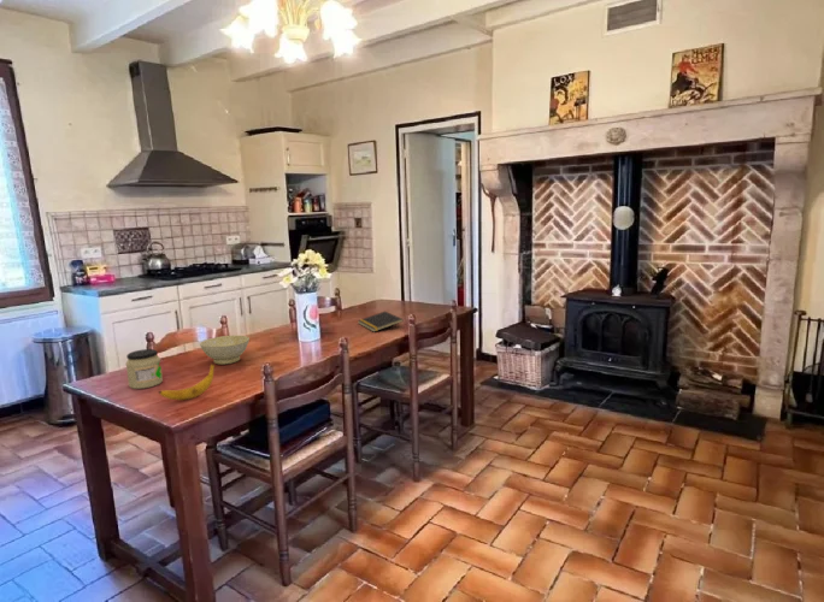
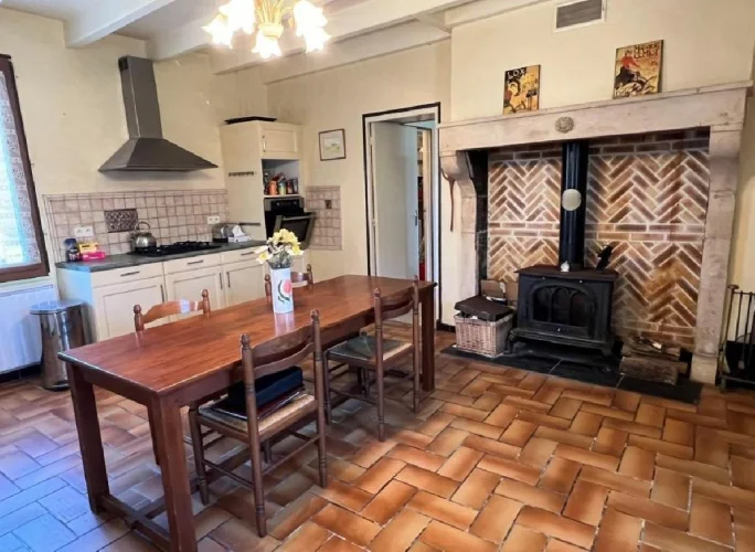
- bowl (225, 350)
- banana (187, 388)
- notepad (379, 320)
- jar (143, 368)
